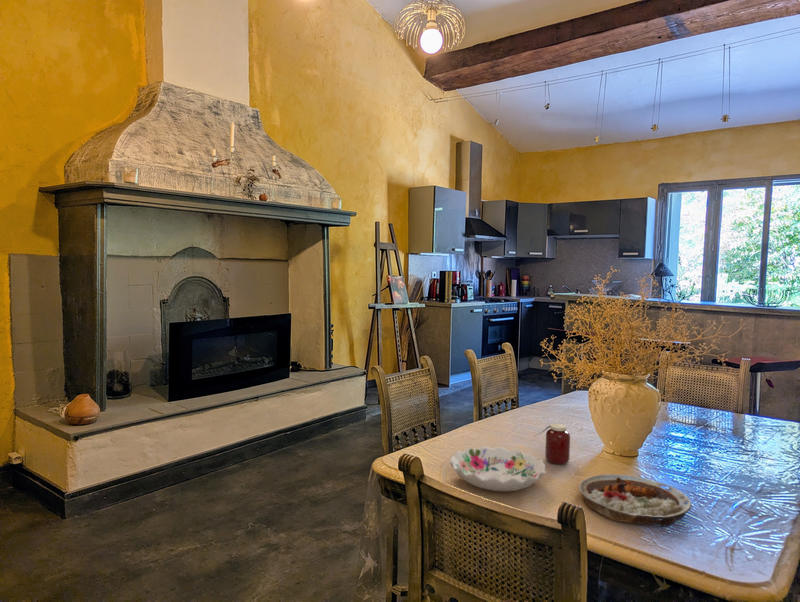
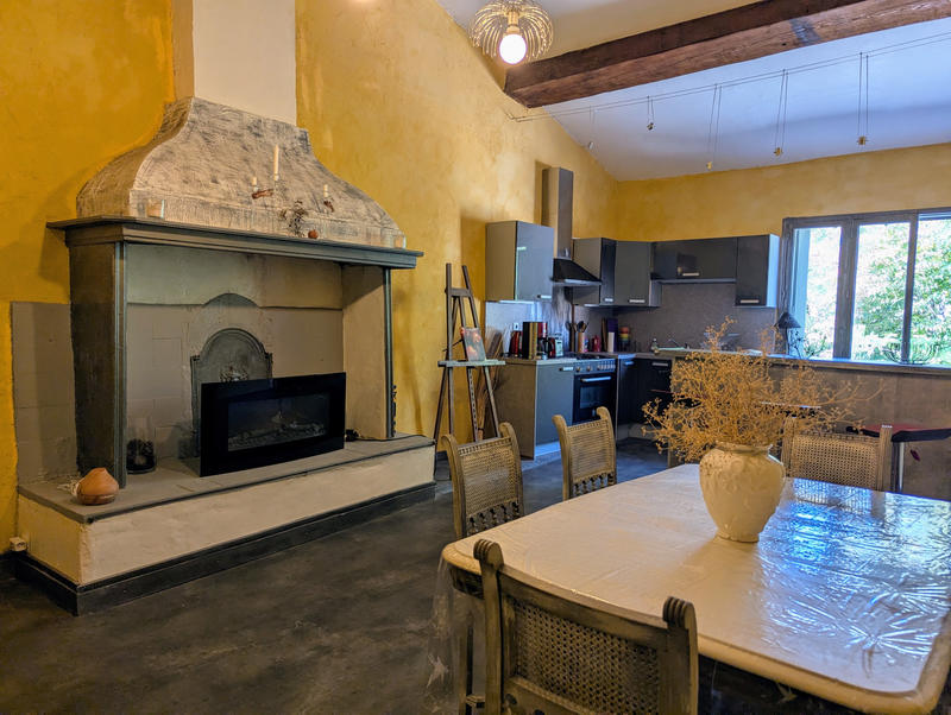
- plate (632, 494)
- decorative bowl (496, 471)
- jar (553, 442)
